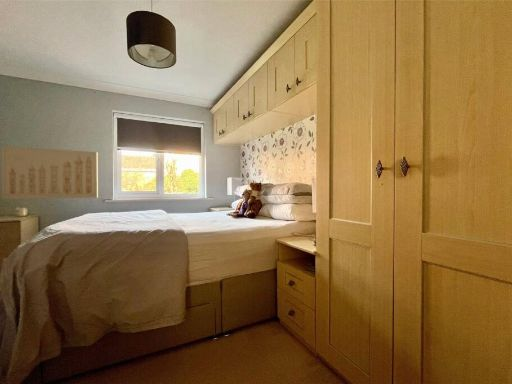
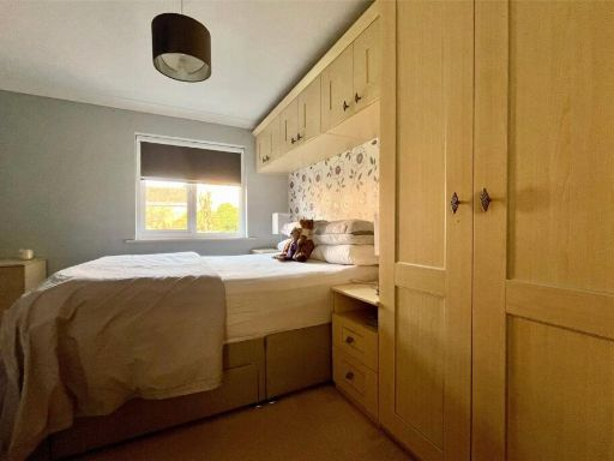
- wall art (53, 173)
